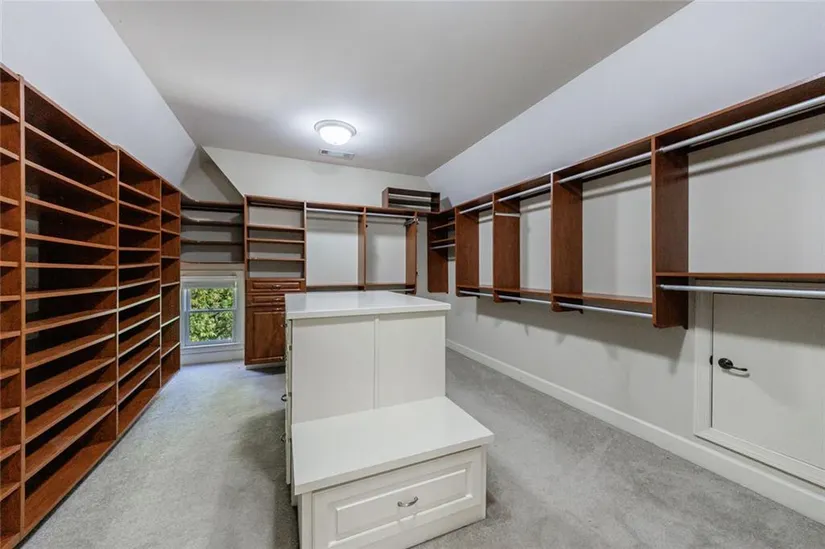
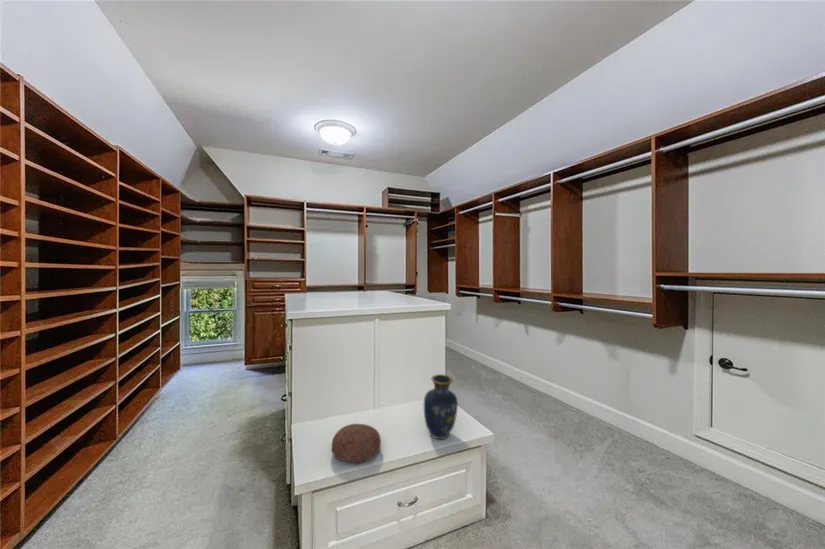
+ vase (440, 406)
+ decorative bowl (356, 440)
